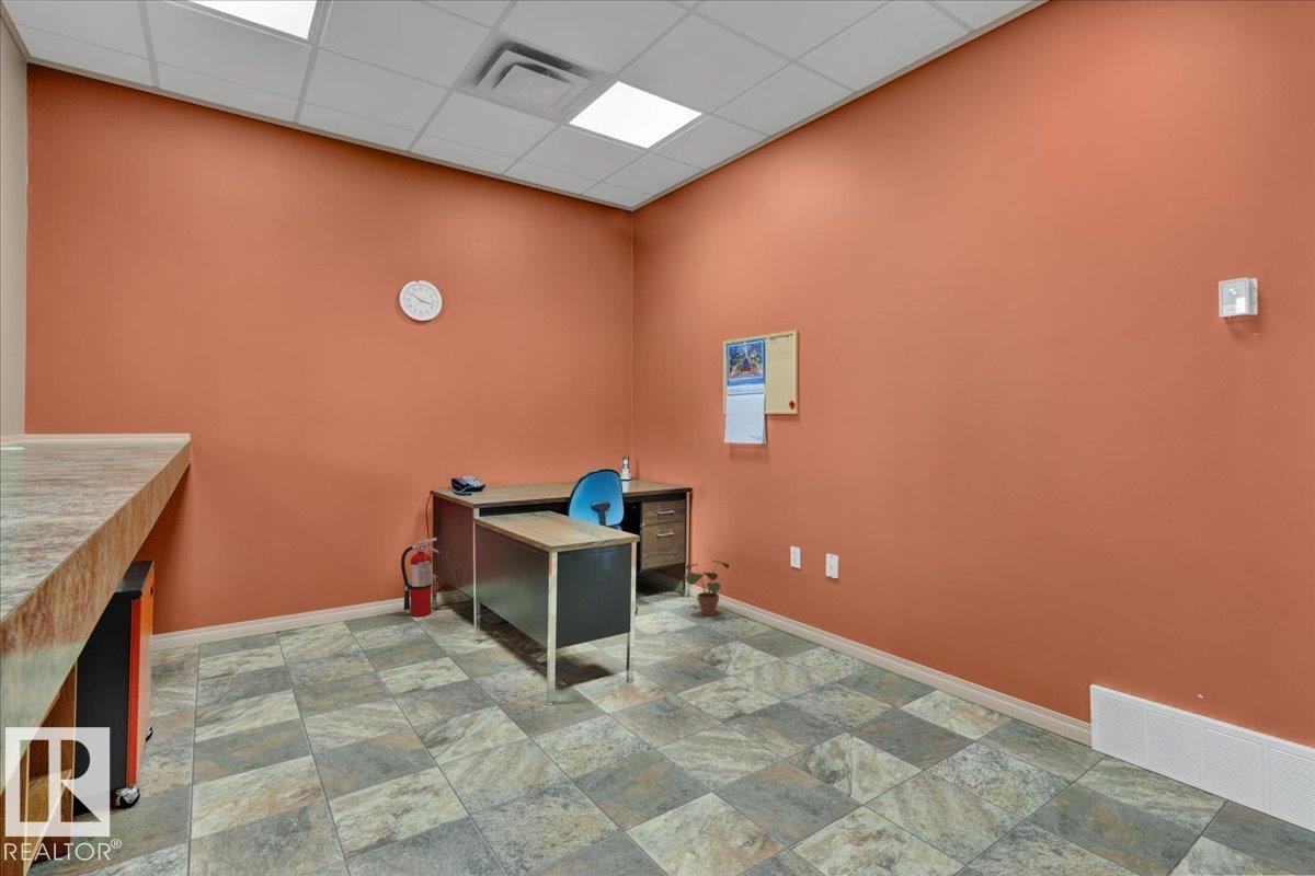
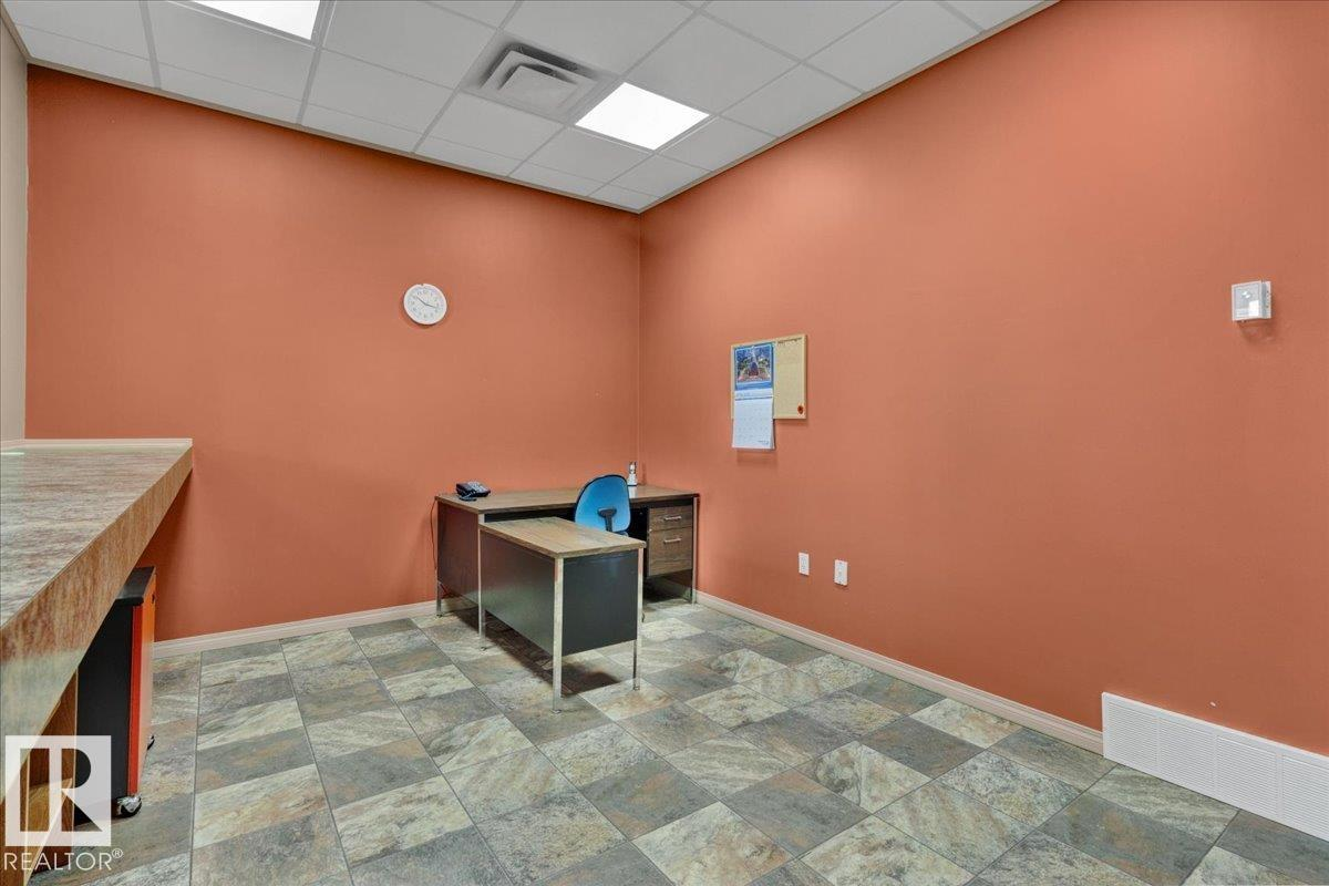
- potted plant (708, 588)
- fire extinguisher (420, 575)
